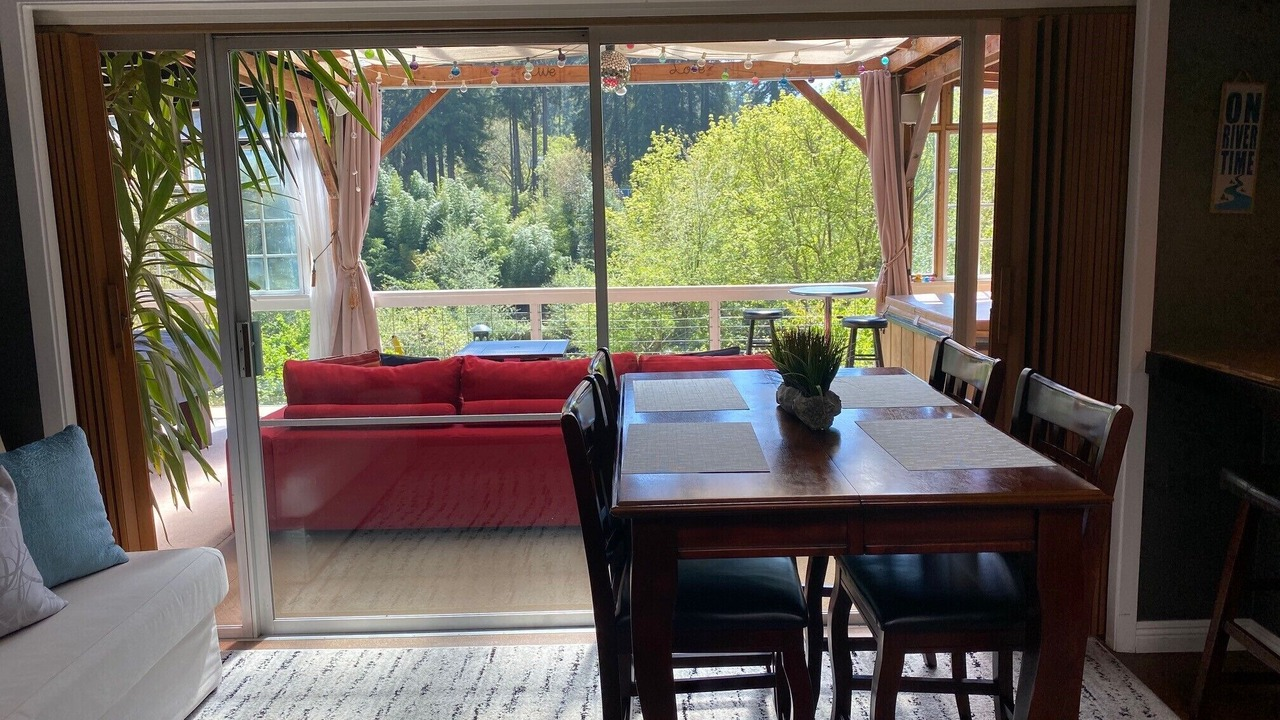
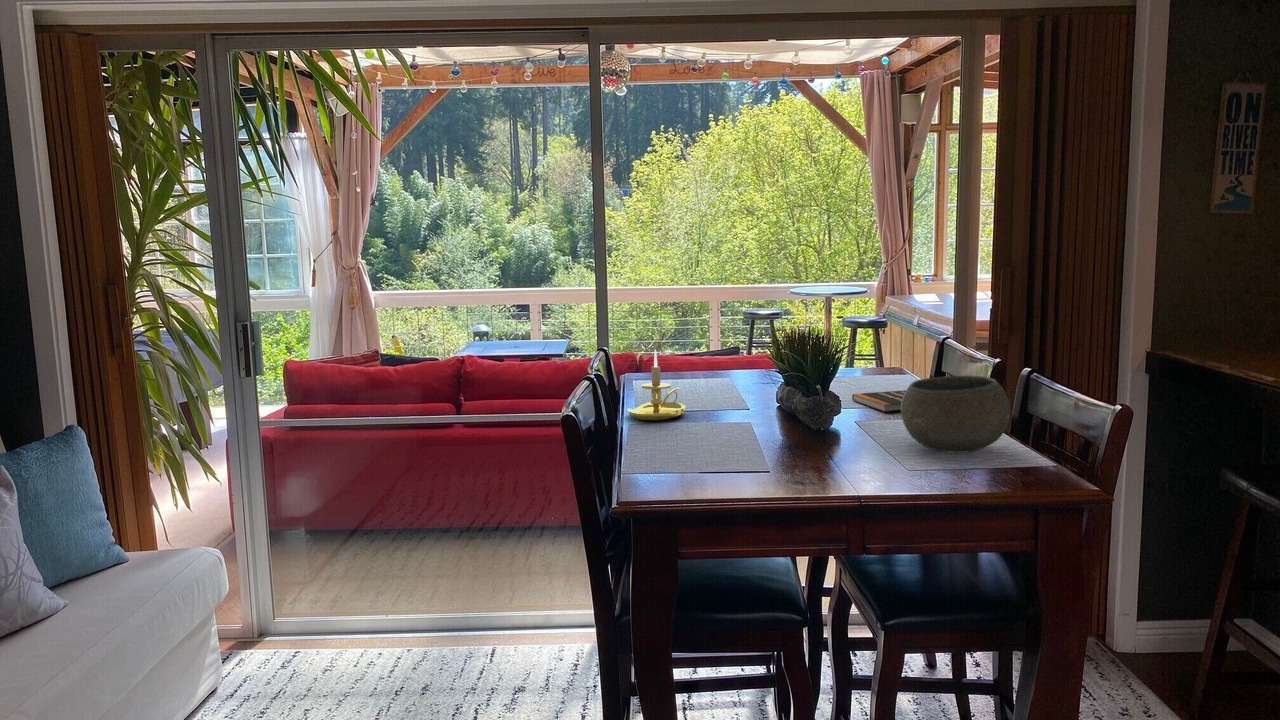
+ candle holder (658, 381)
+ book (902, 398)
+ bowl (953, 414)
